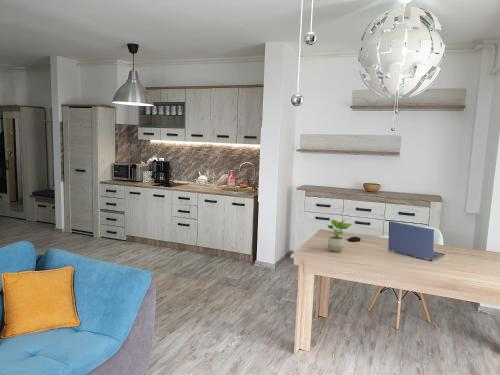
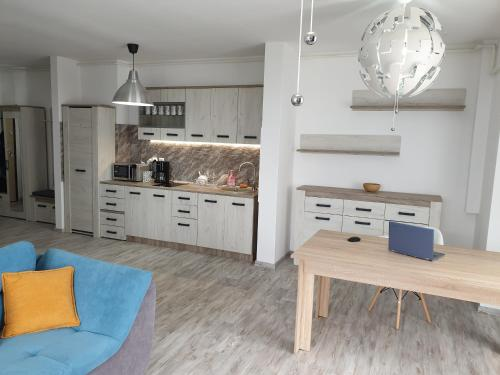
- potted plant (339, 233)
